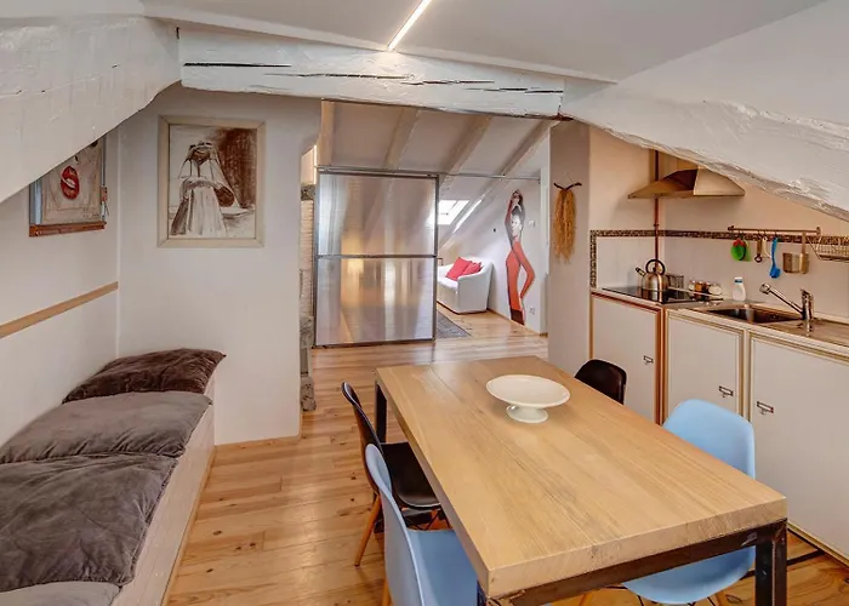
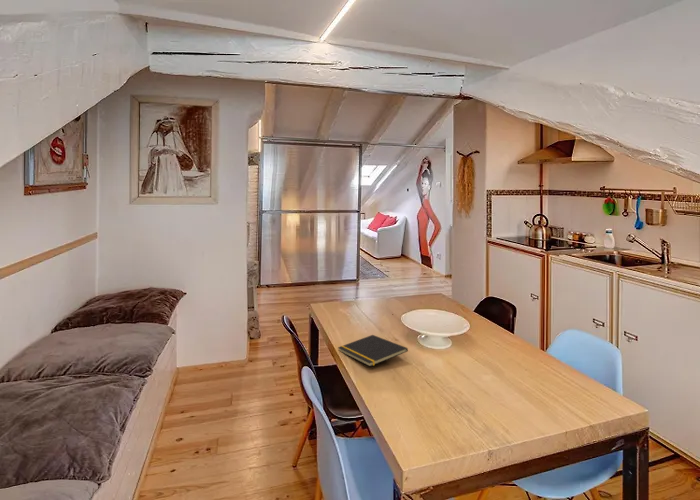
+ notepad (371, 349)
